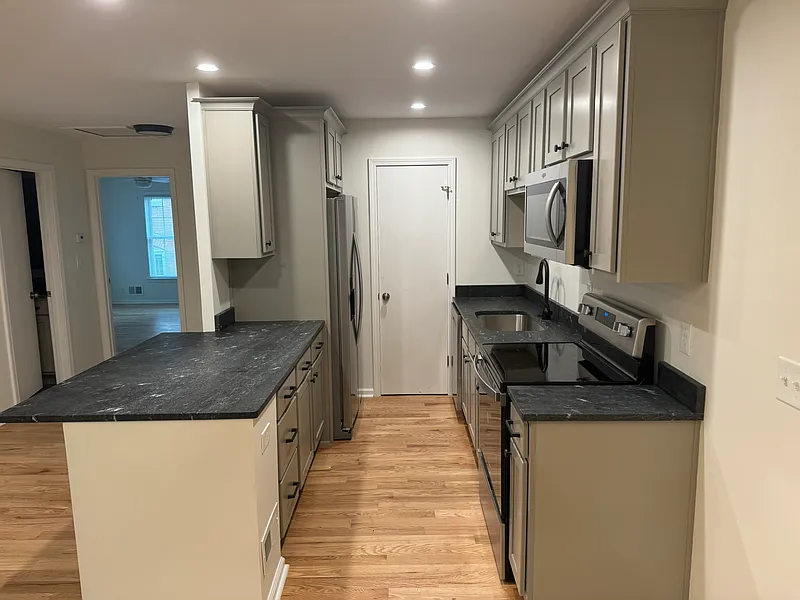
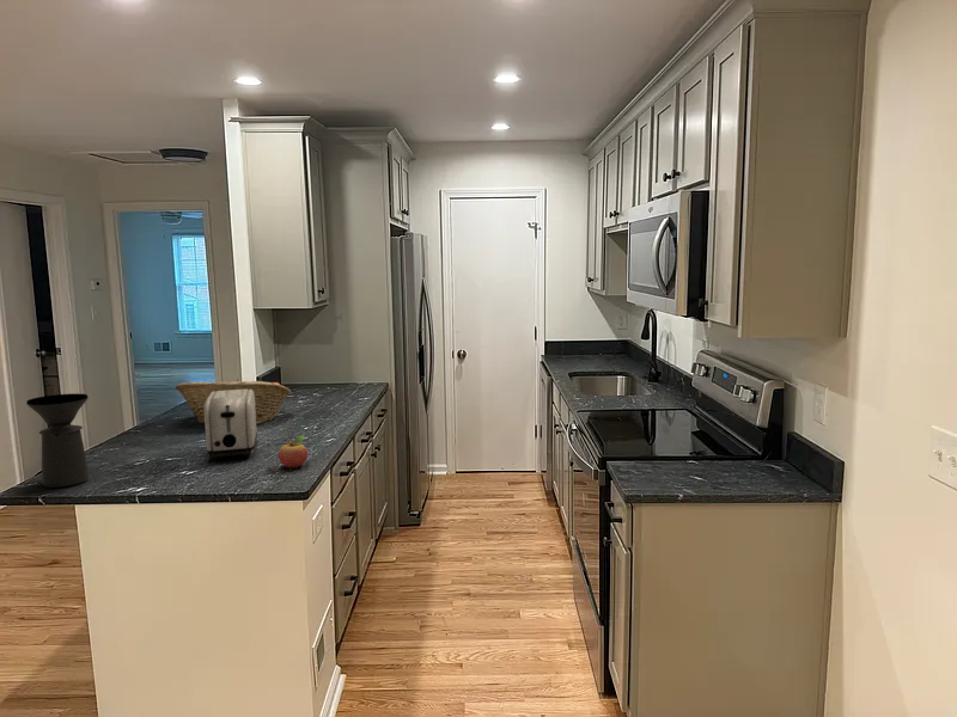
+ fruit (292, 452)
+ toaster (231, 422)
+ coffee maker (61, 440)
+ fruit basket (234, 388)
